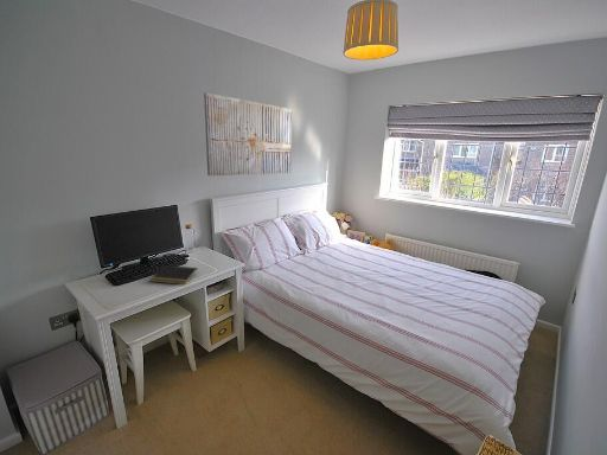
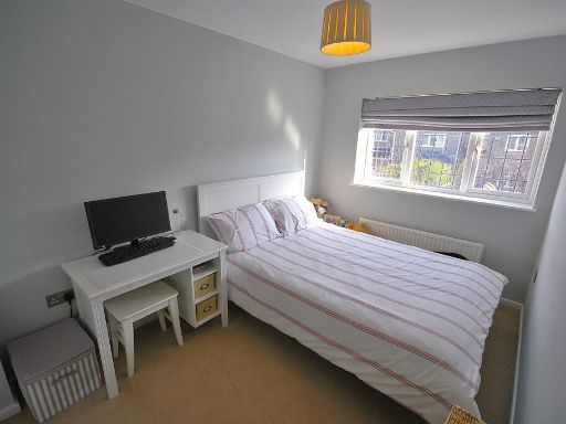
- wall art (254, 139)
- notepad (174, 274)
